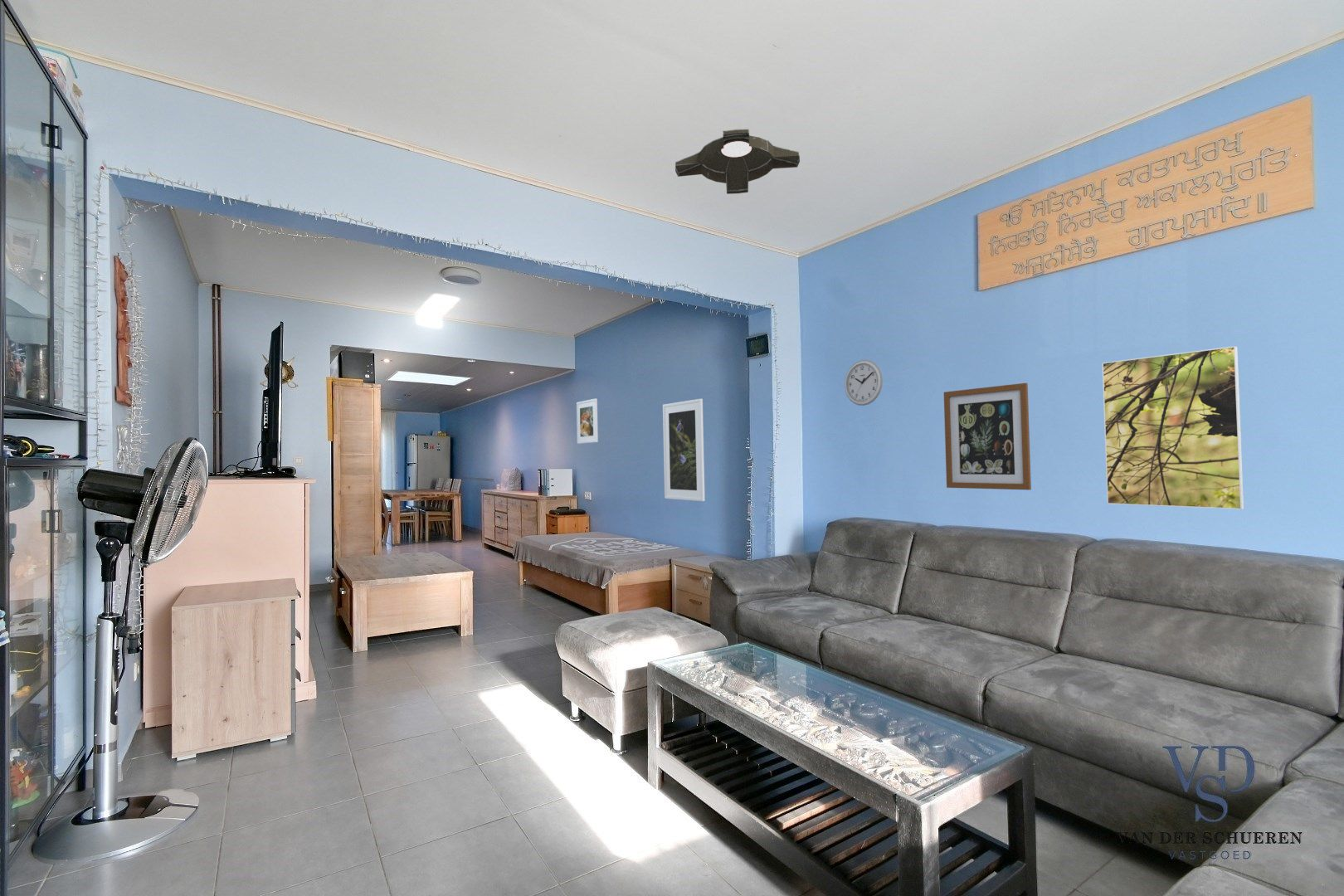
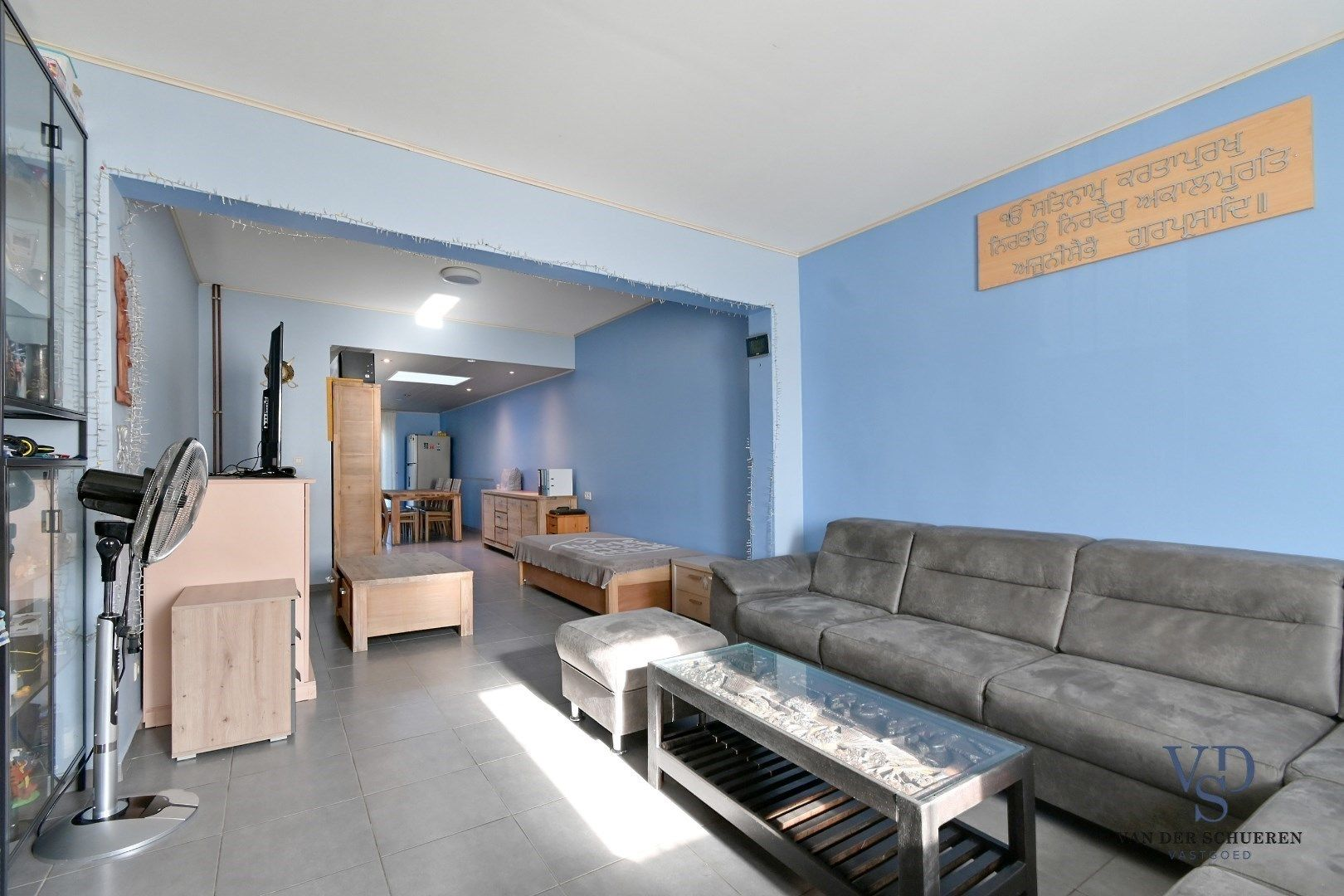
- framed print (1167, 431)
- wall art (985, 438)
- wall clock (862, 382)
- ceiling light (736, 155)
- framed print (683, 450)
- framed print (587, 421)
